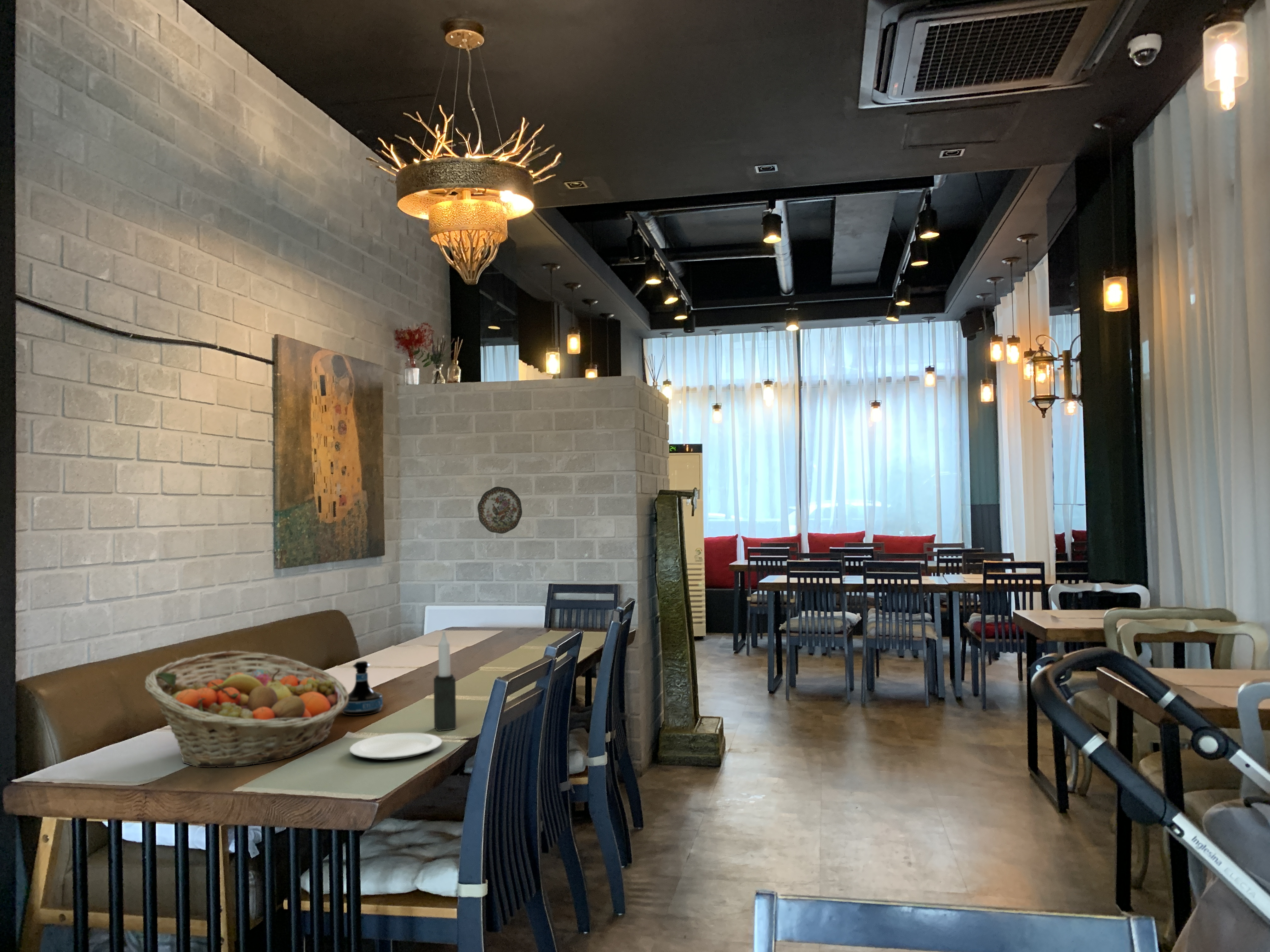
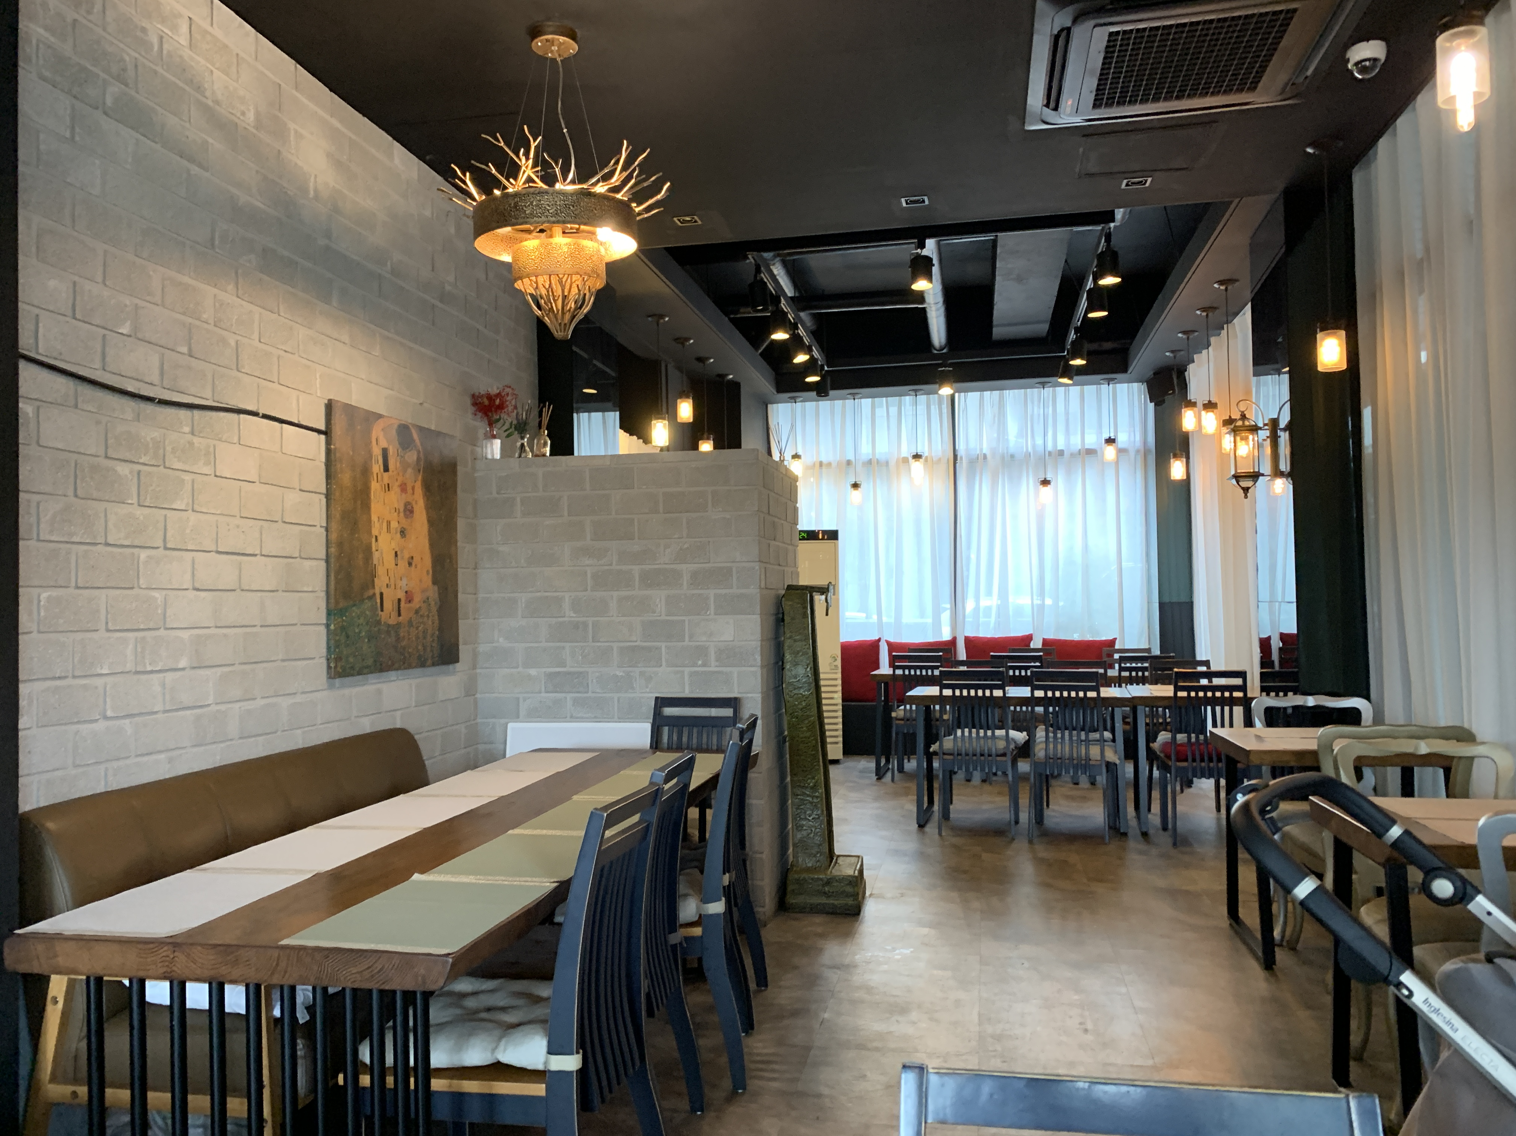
- decorative plate (500, 510)
- fruit basket (252, 703)
- plate (396, 747)
- candle (444, 679)
- tequila bottle (362, 686)
